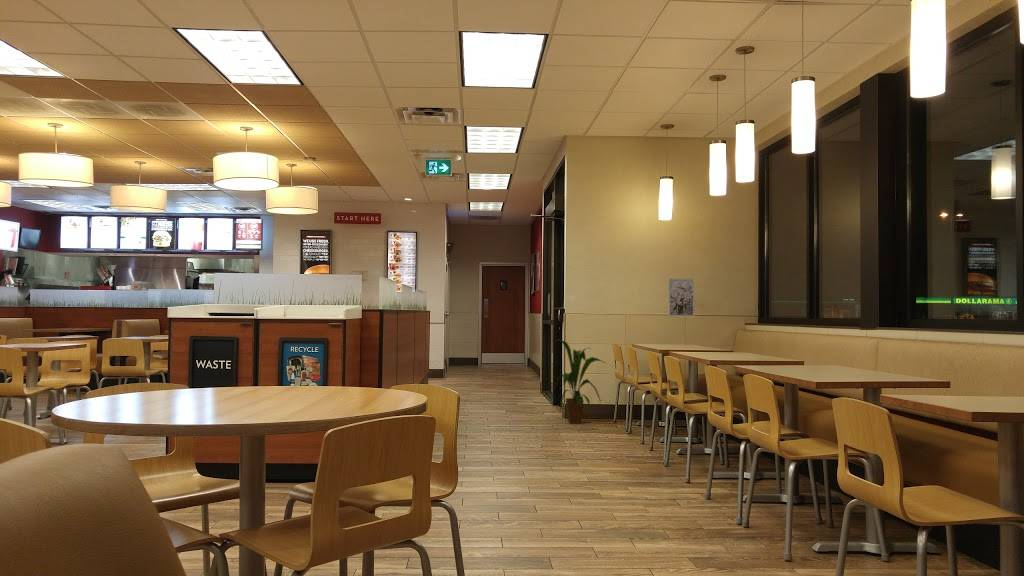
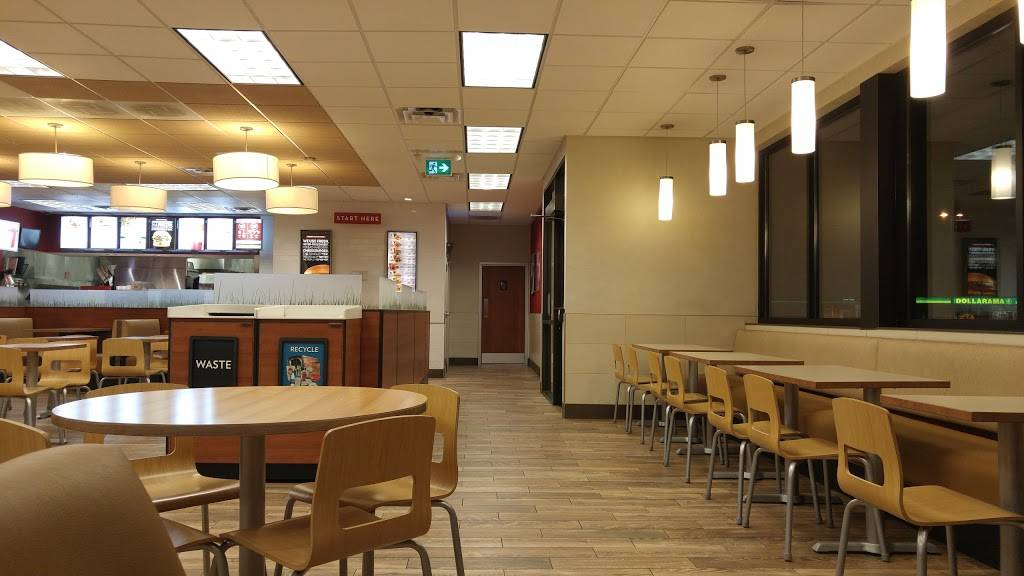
- wall art (681, 297)
- house plant (582, 382)
